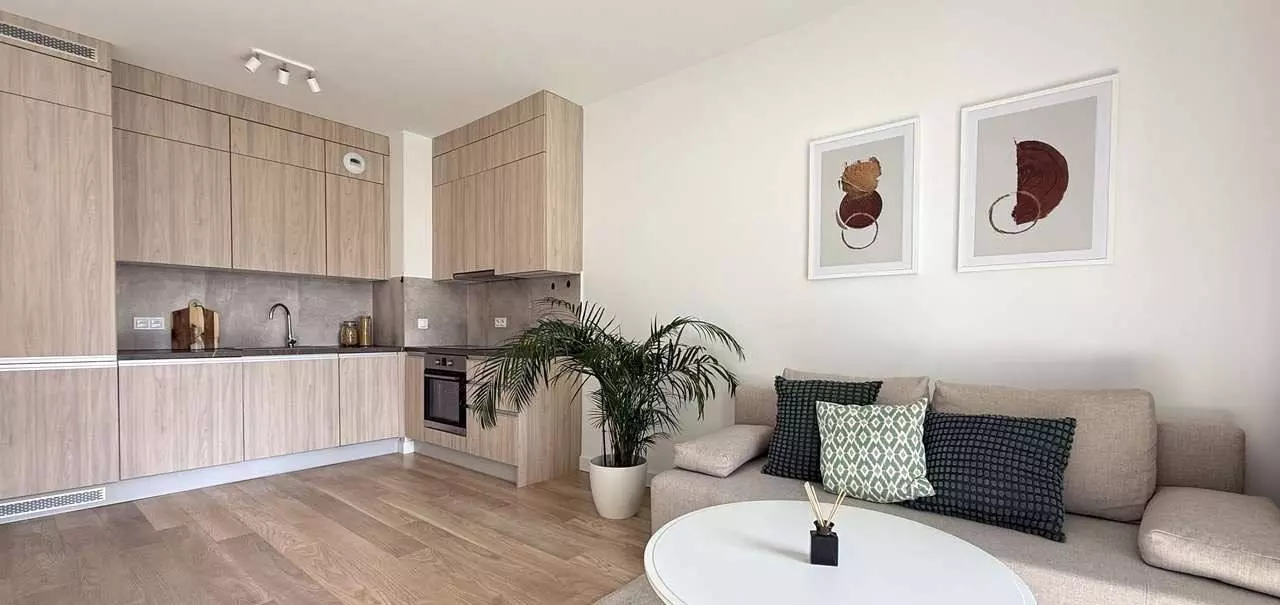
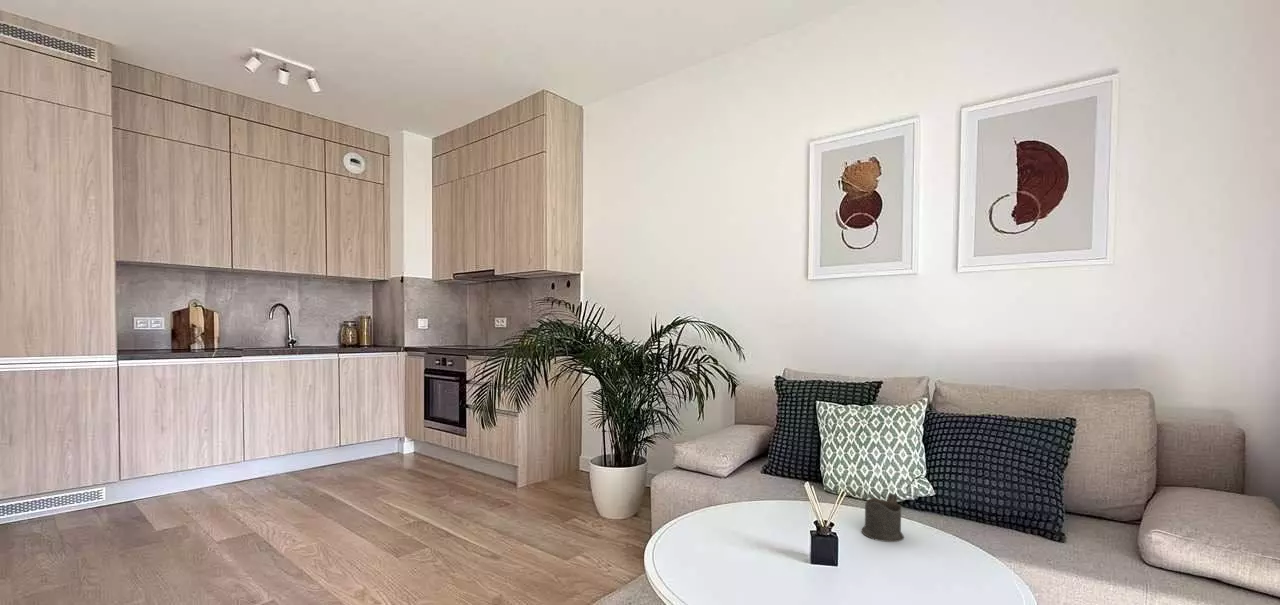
+ cup (884, 514)
